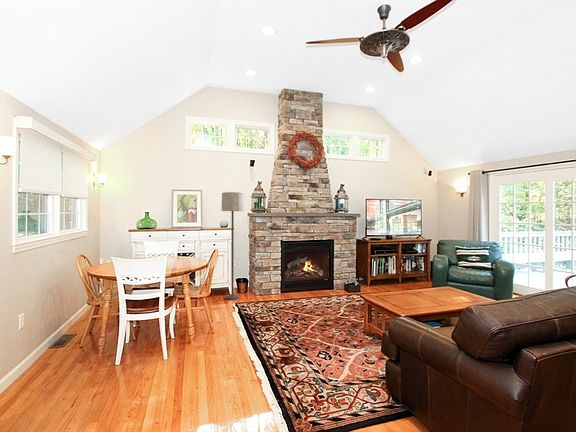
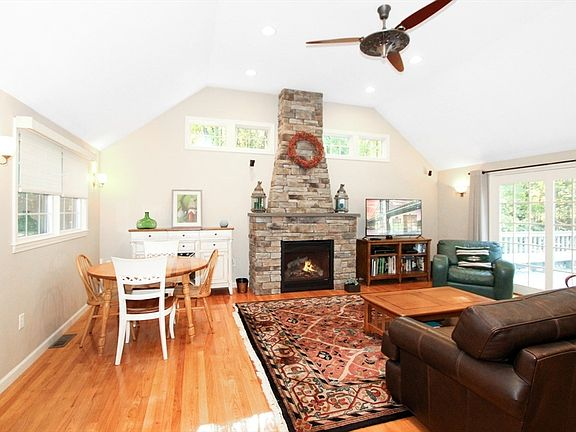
- lamp (232, 245)
